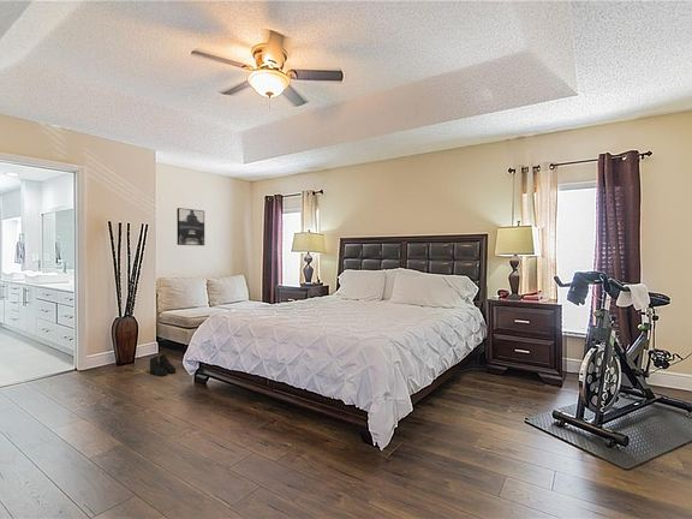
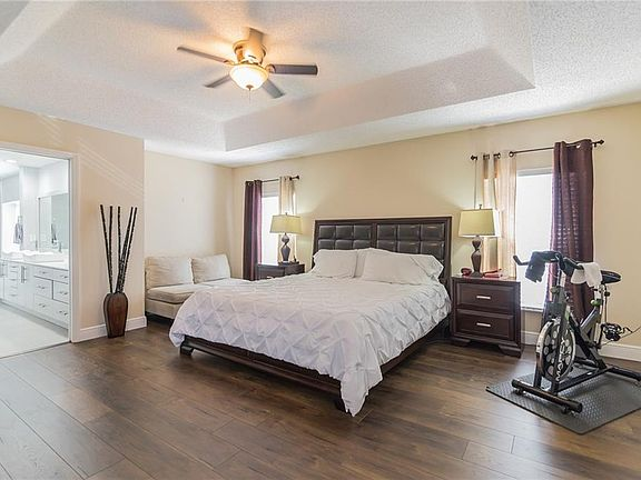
- wall art (191, 227)
- boots (162, 364)
